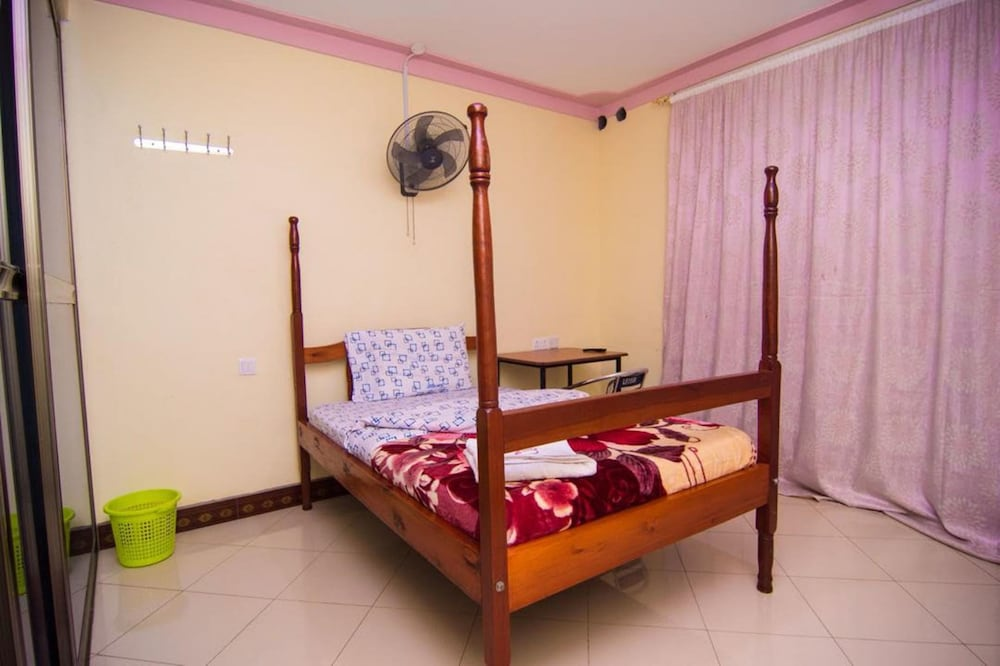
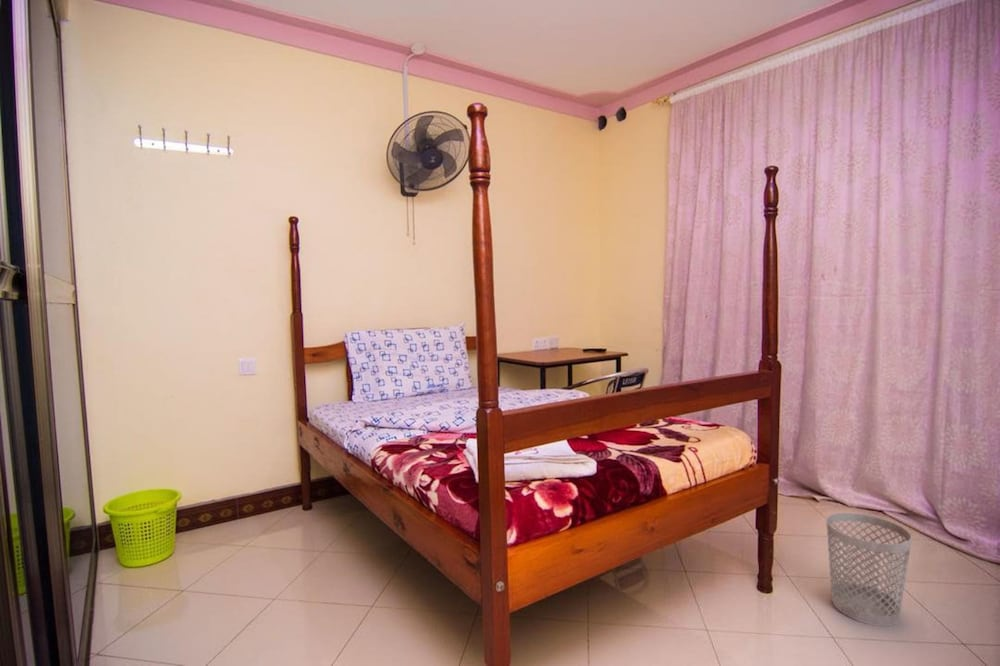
+ wastebasket (866, 568)
